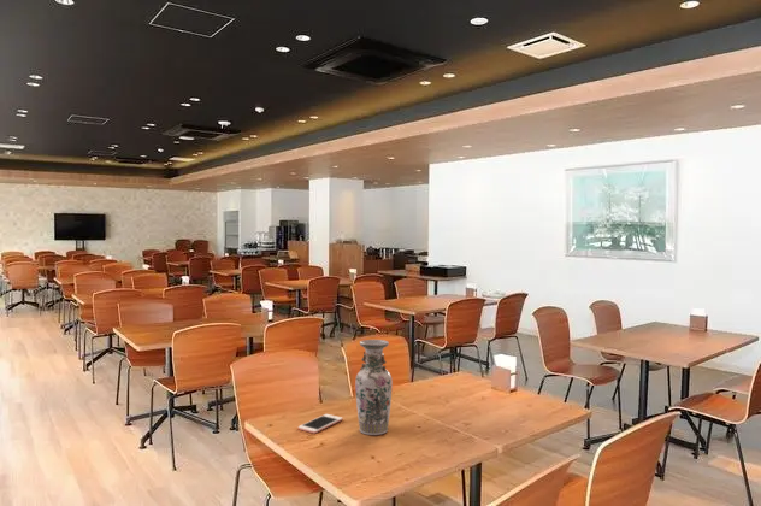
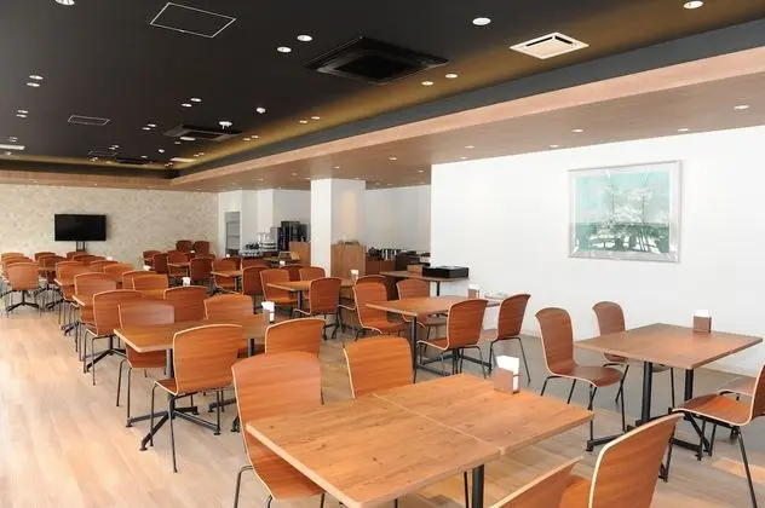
- vase (373, 386)
- cell phone (320, 423)
